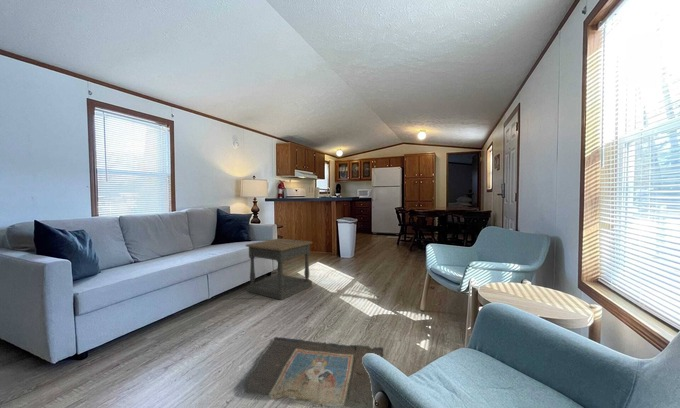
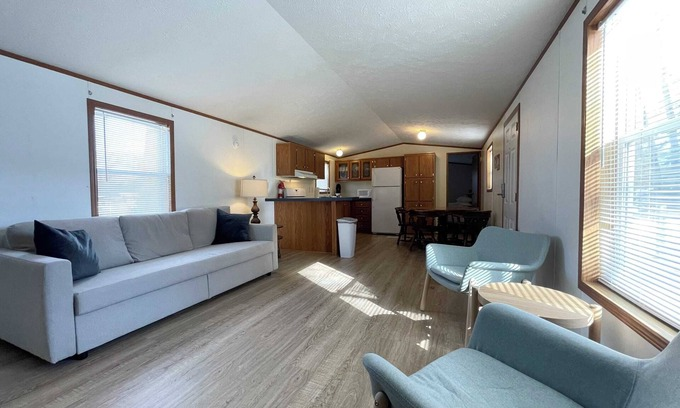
- side table (280, 265)
- rug (317, 364)
